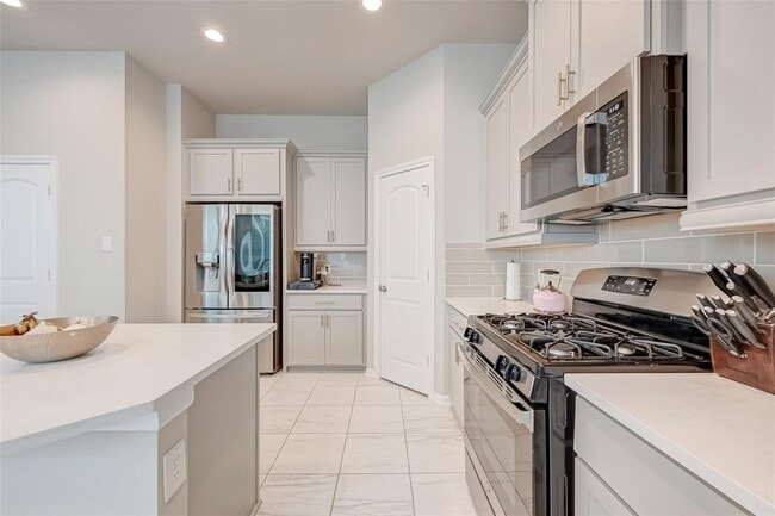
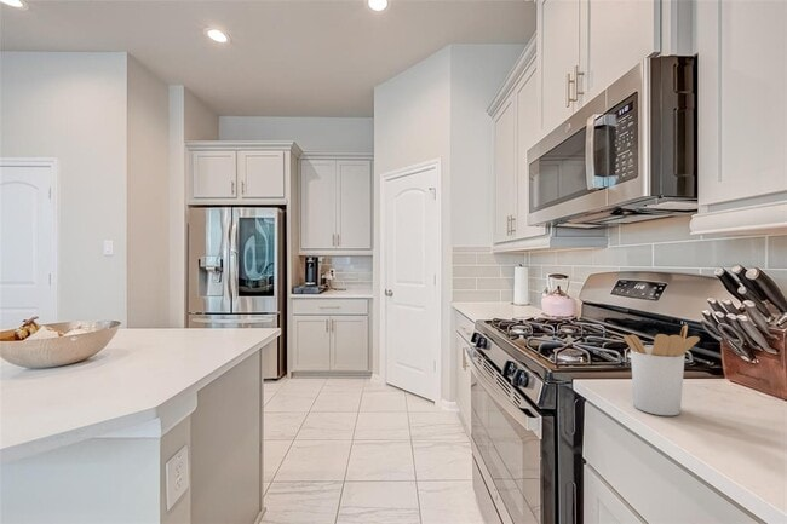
+ utensil holder (662, 369)
